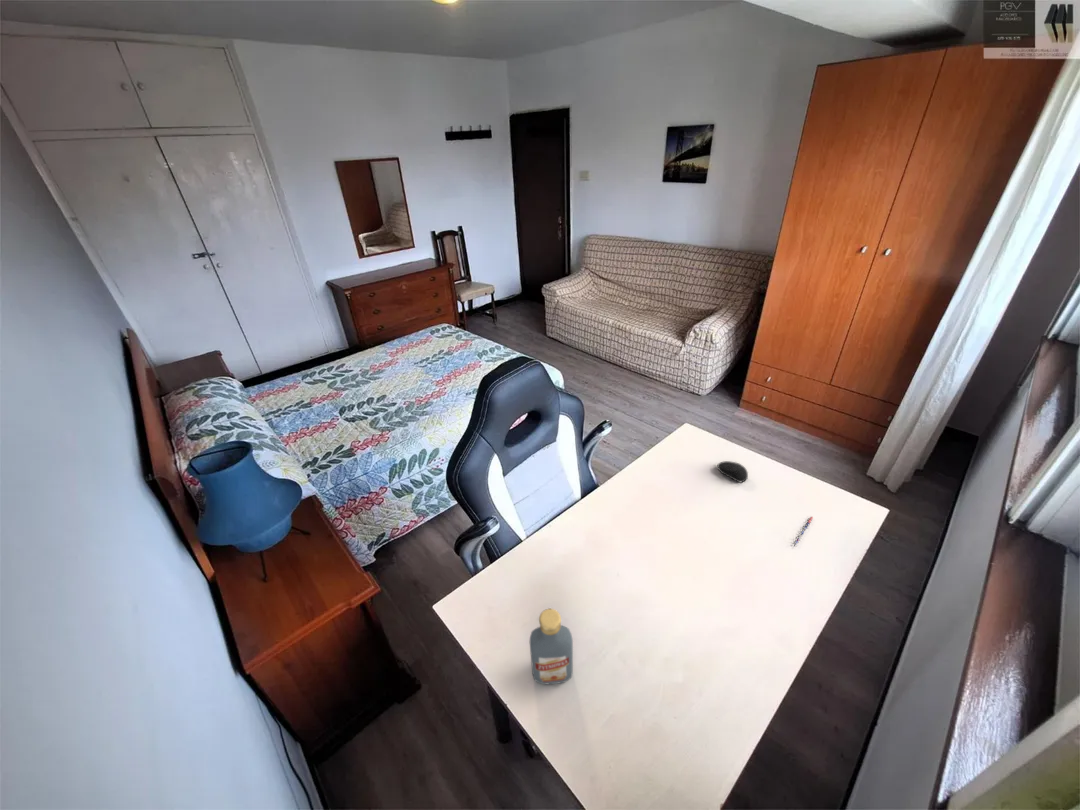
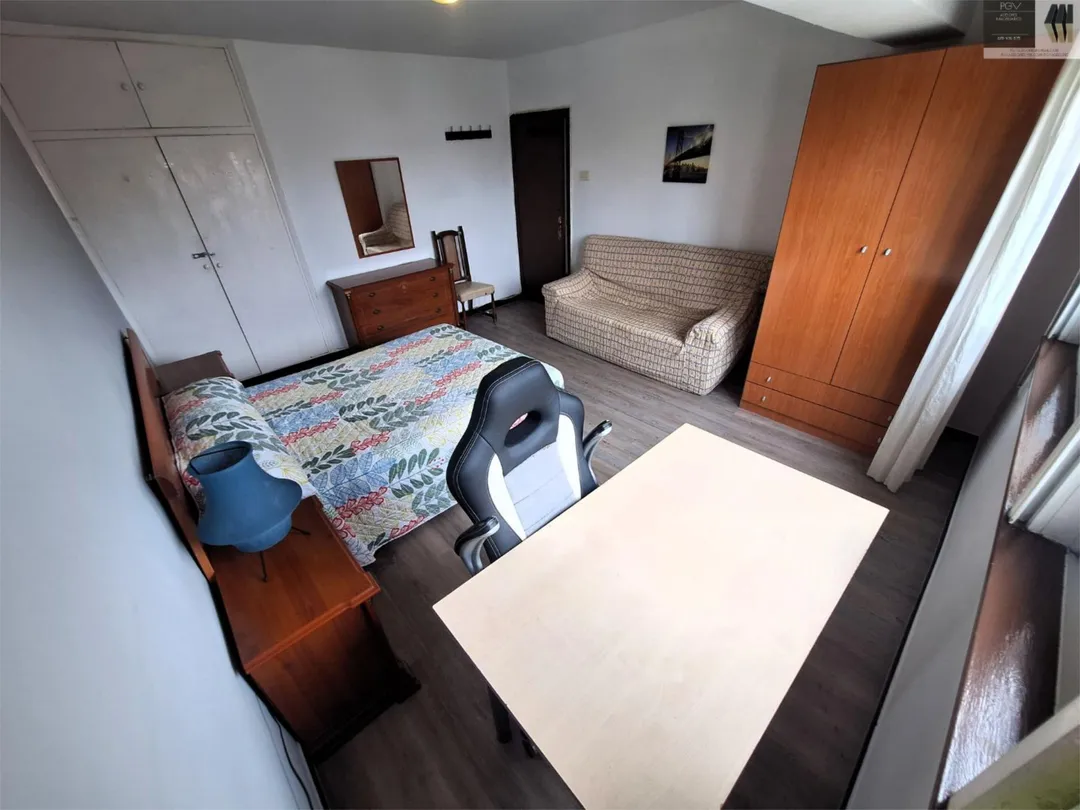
- computer mouse (732, 469)
- pen (803, 530)
- vodka (551, 646)
